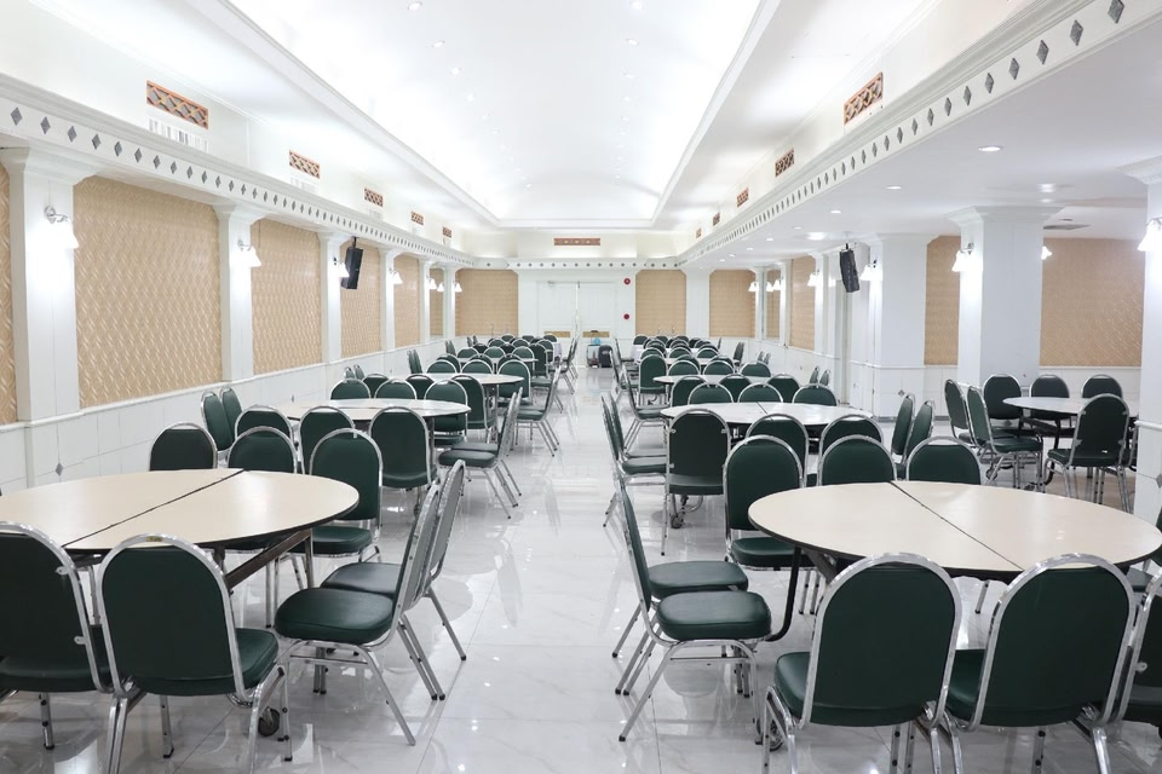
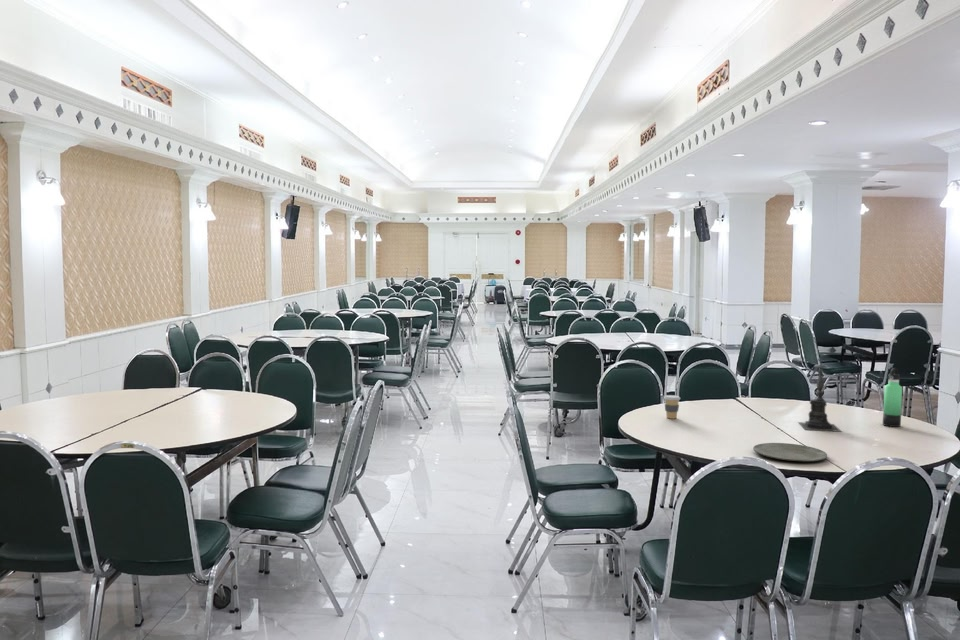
+ plate (789, 452)
+ coffee cup (671, 406)
+ thermos bottle (892, 396)
+ candle holder (821, 391)
